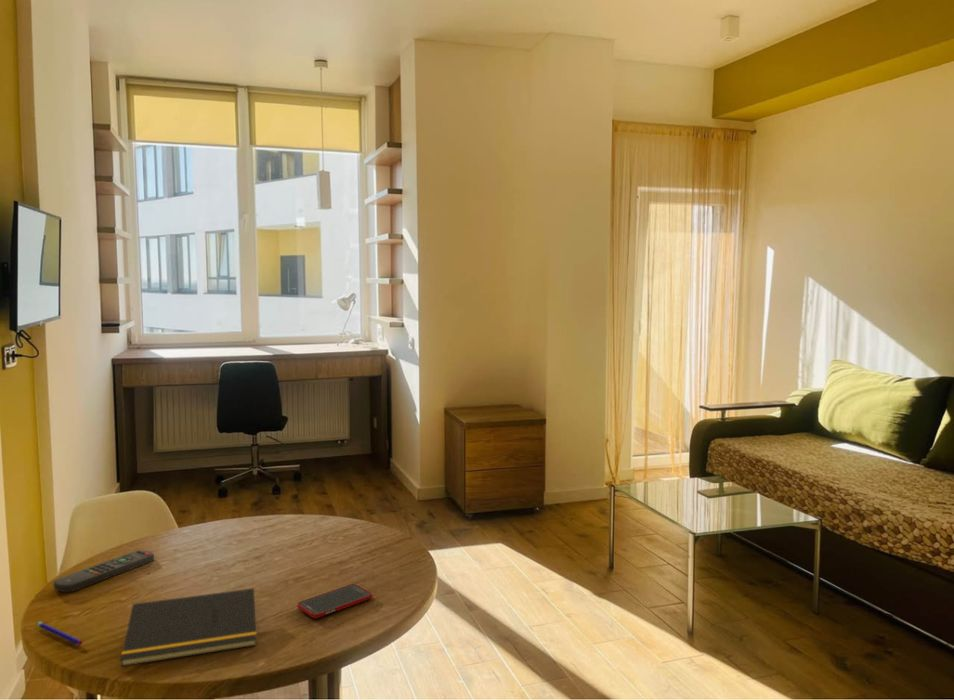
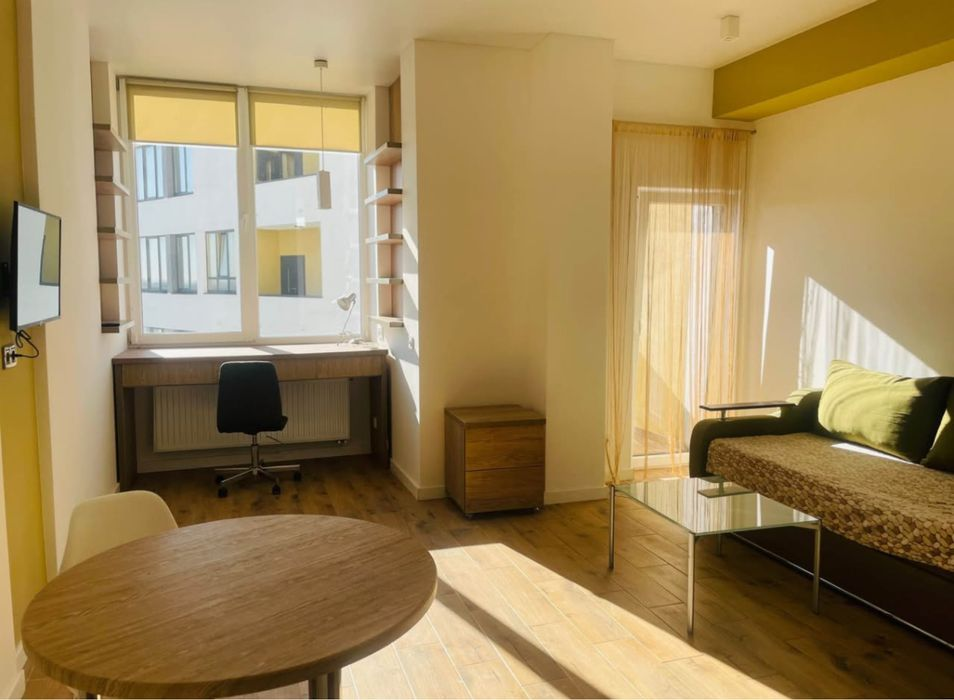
- notepad (193, 624)
- remote control (106, 569)
- pen (58, 632)
- cell phone (335, 600)
